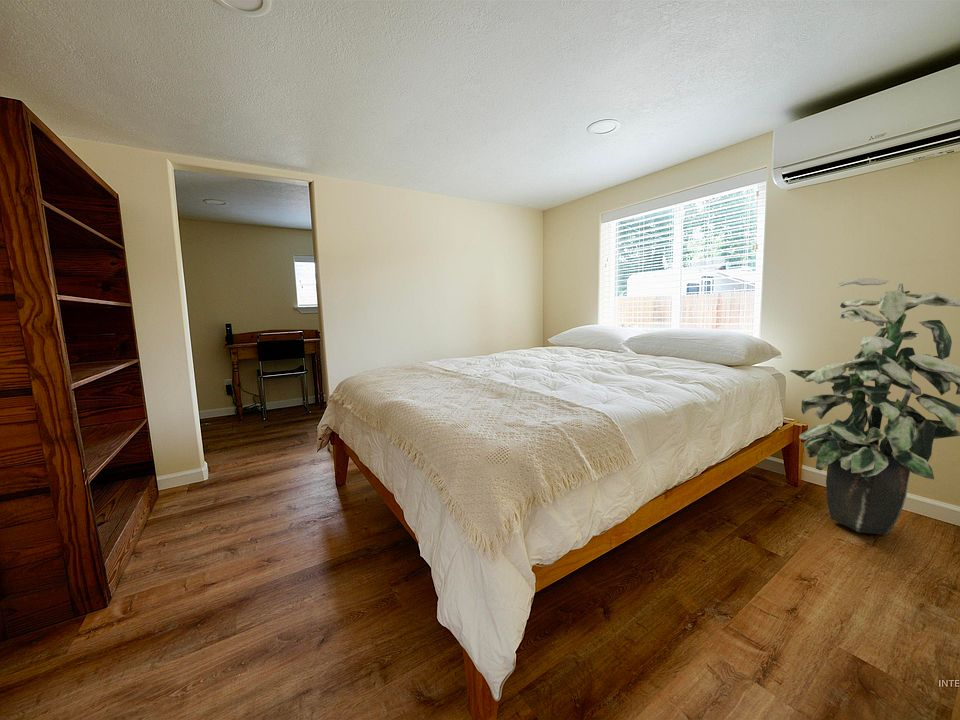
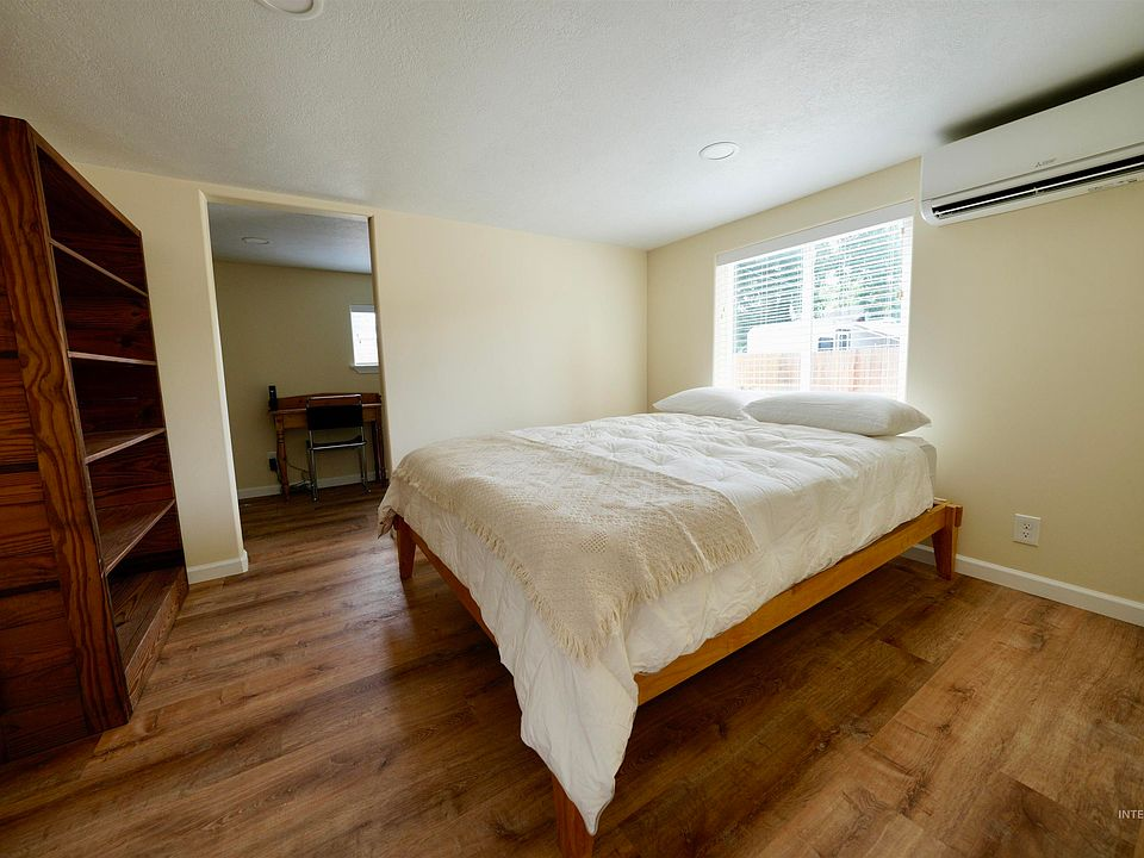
- indoor plant (869, 404)
